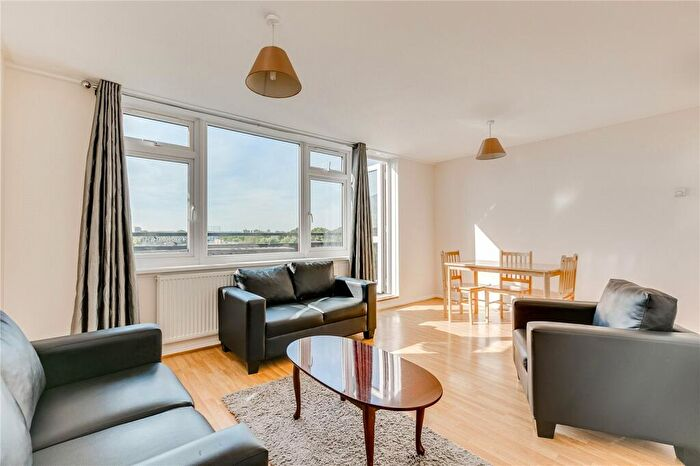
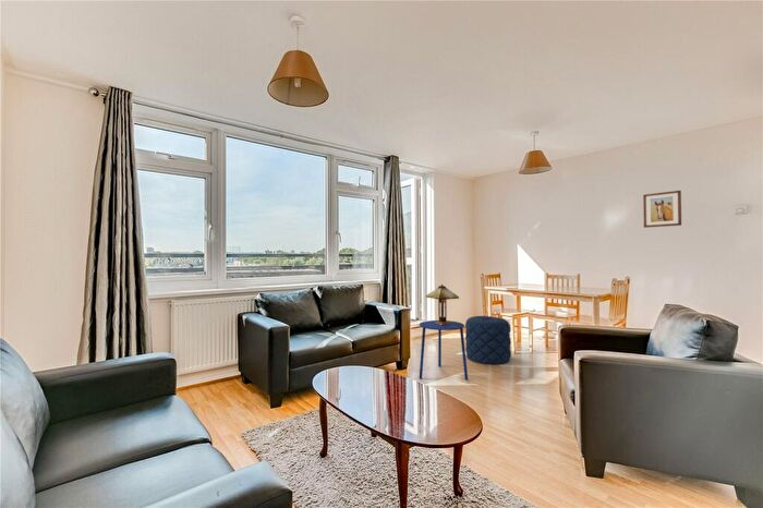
+ pouf (487, 338)
+ side table (439, 349)
+ wall art (662, 209)
+ table lamp (441, 303)
